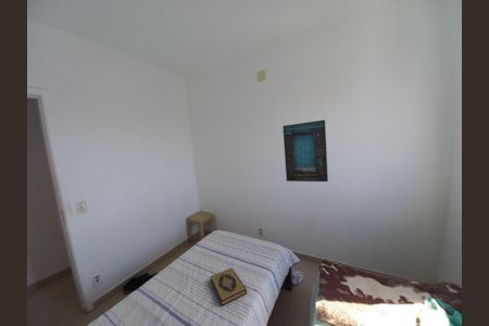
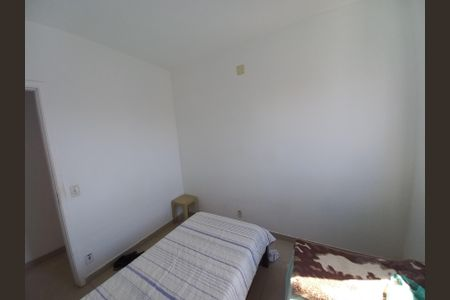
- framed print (304, 152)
- hardback book (227, 284)
